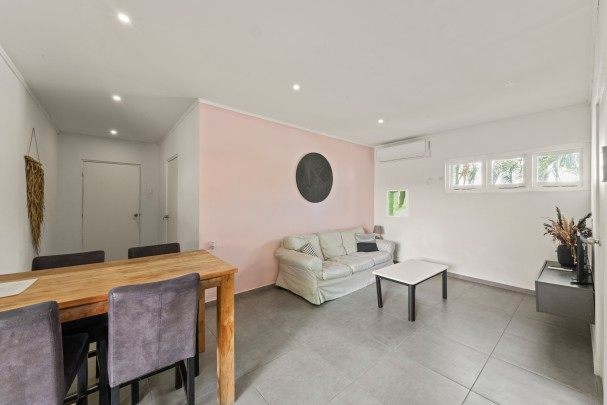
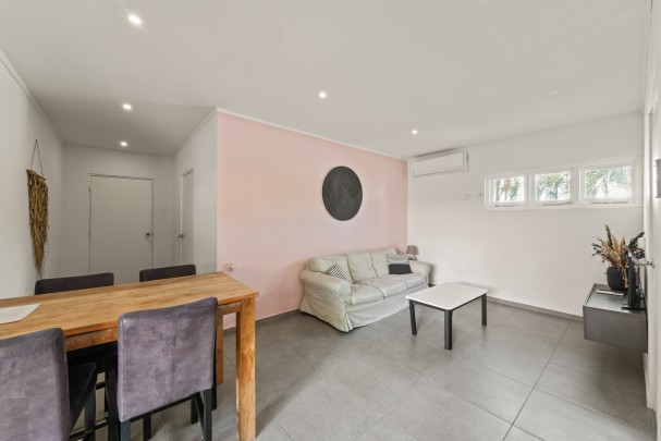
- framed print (397, 203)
